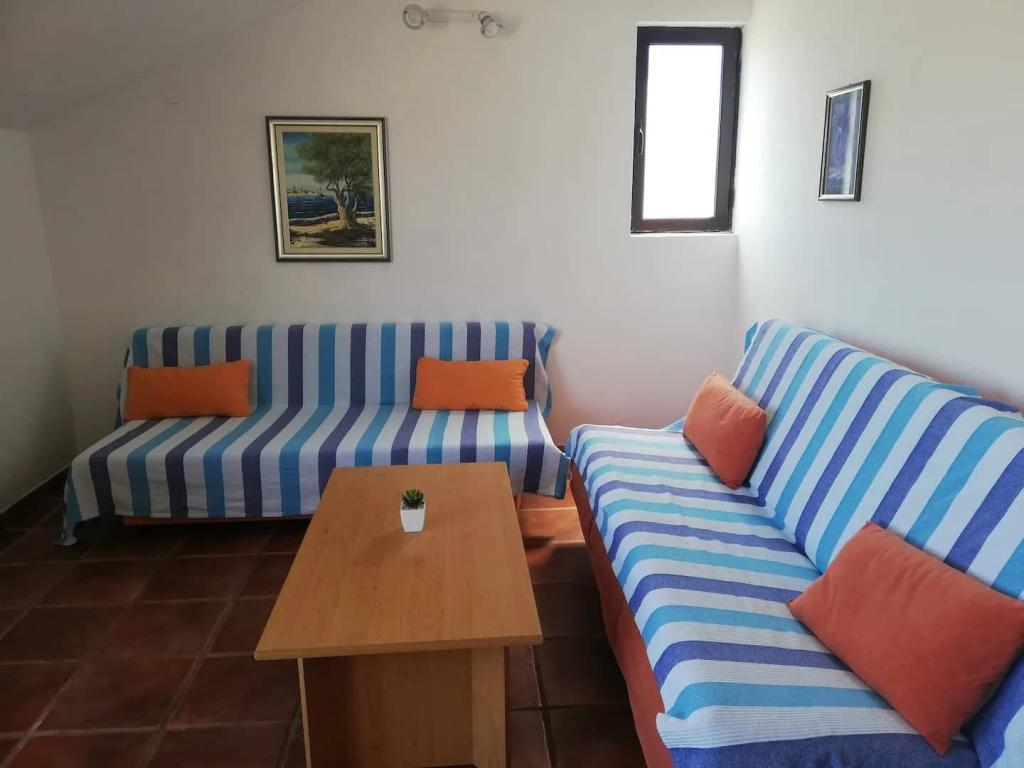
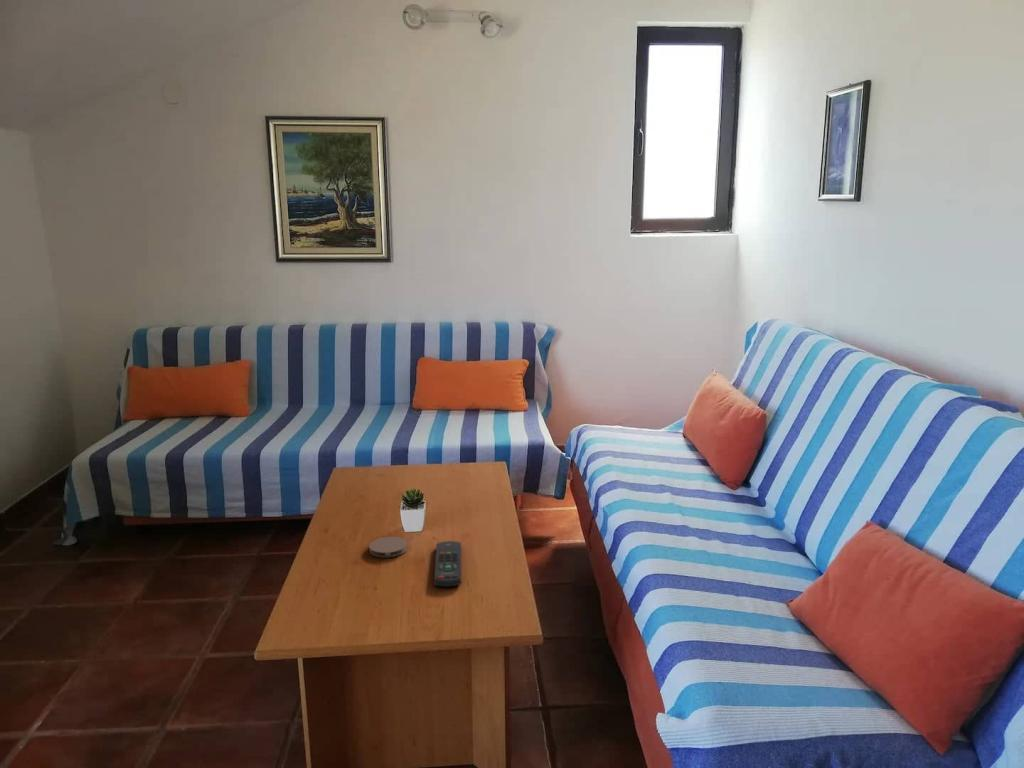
+ coaster (388, 546)
+ remote control (448, 562)
